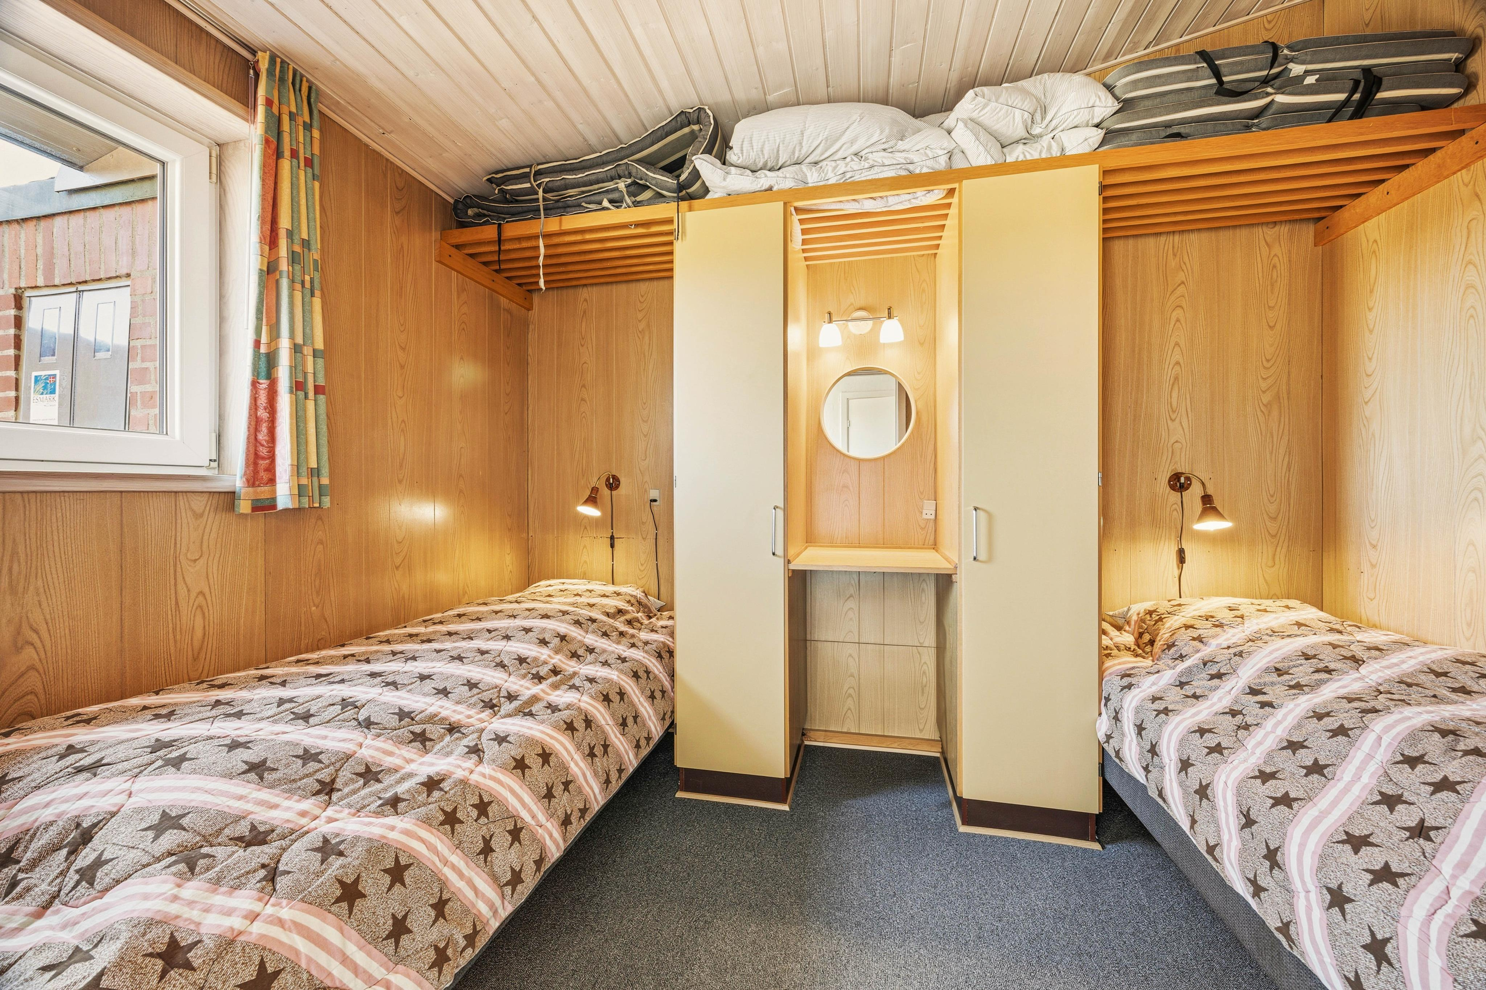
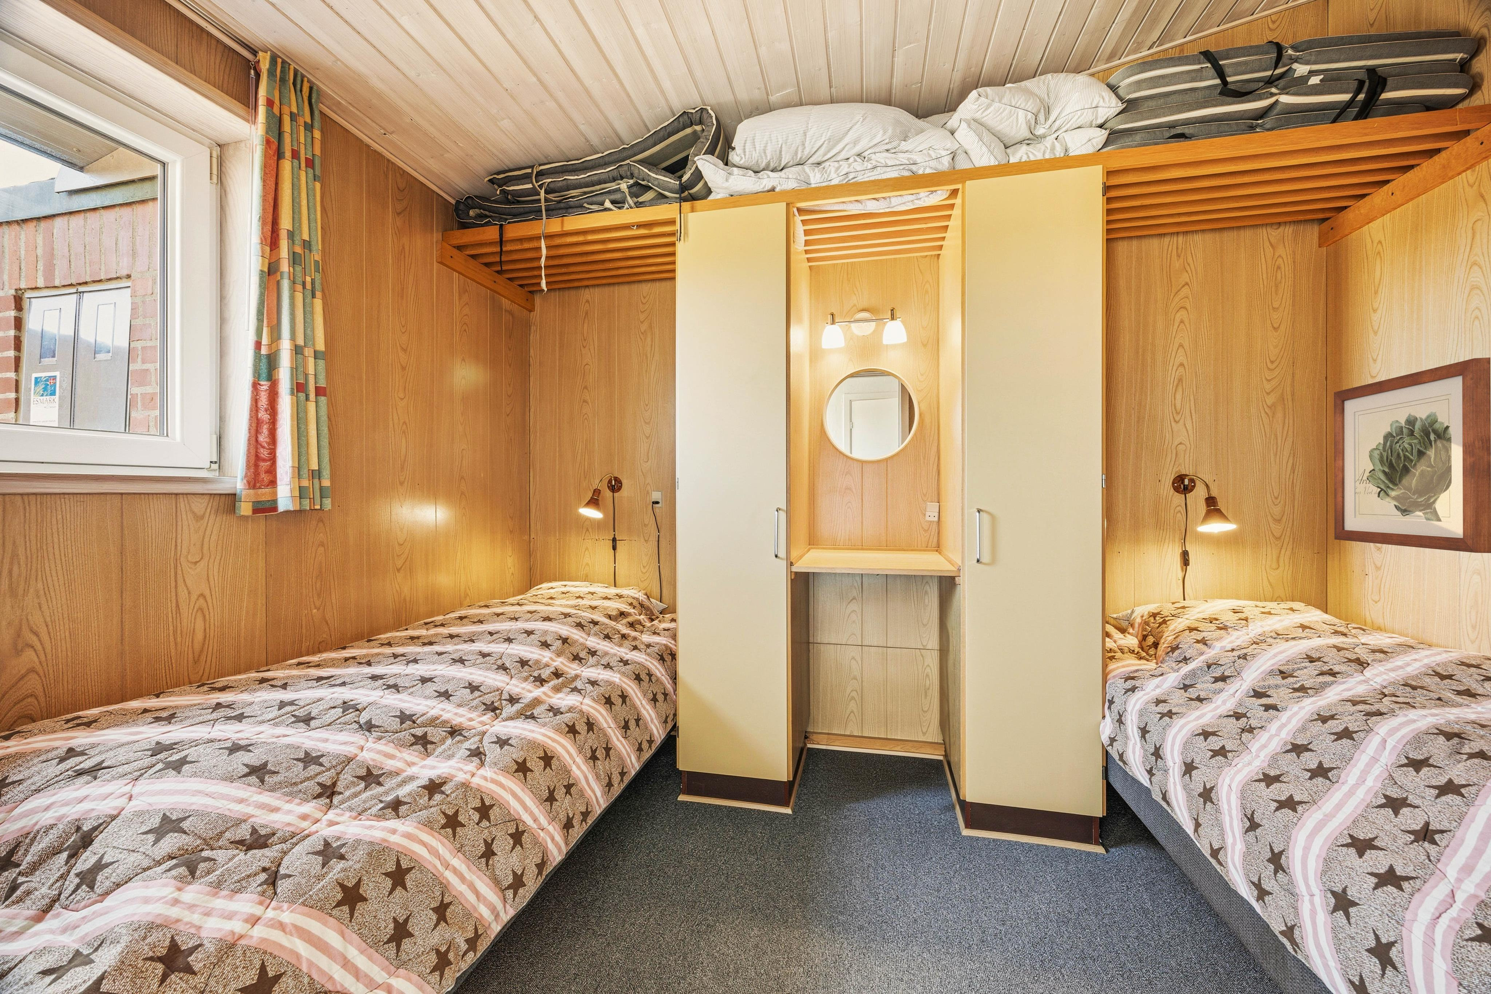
+ wall art (1401, 462)
